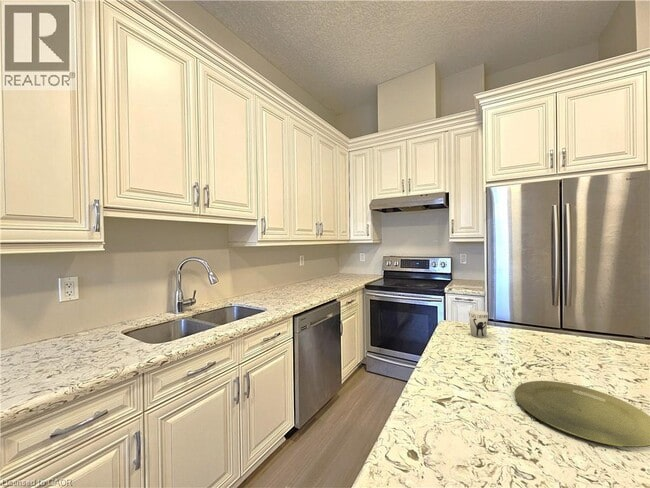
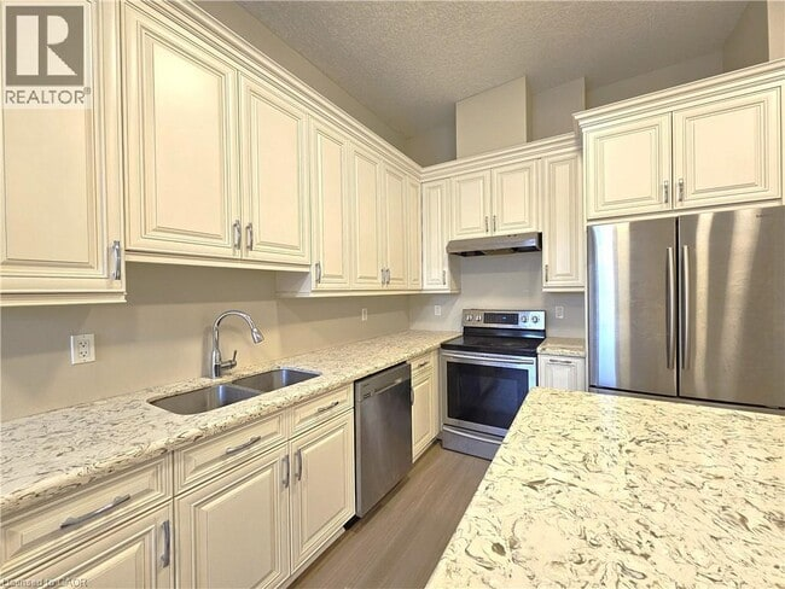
- cup (478, 323)
- plate (579, 408)
